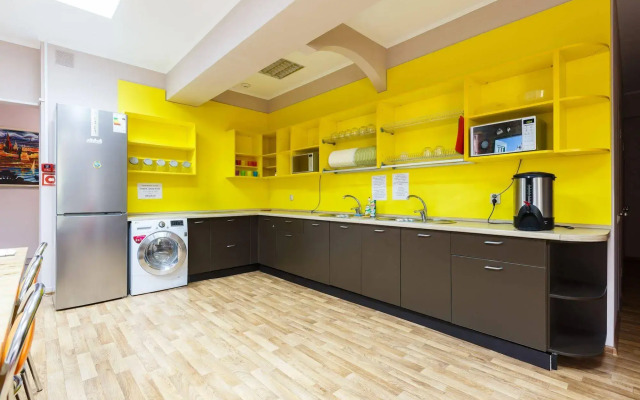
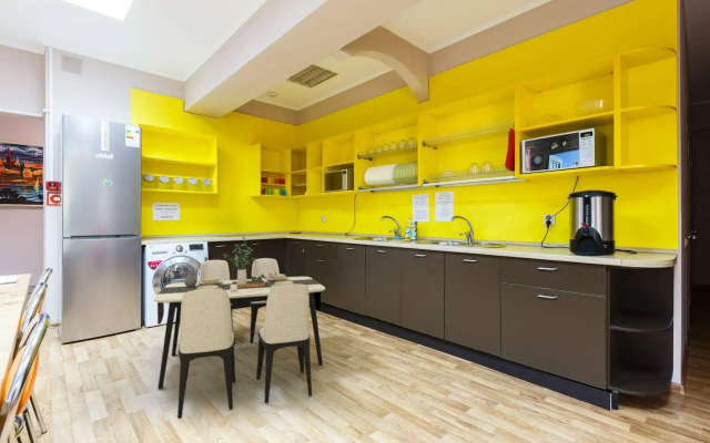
+ dining table (244, 298)
